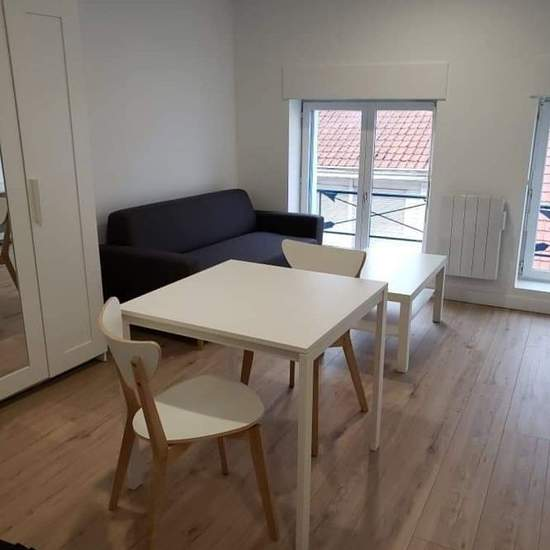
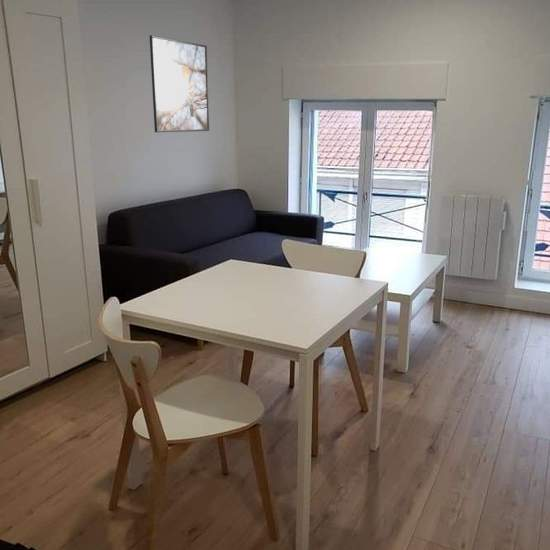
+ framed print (181, 87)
